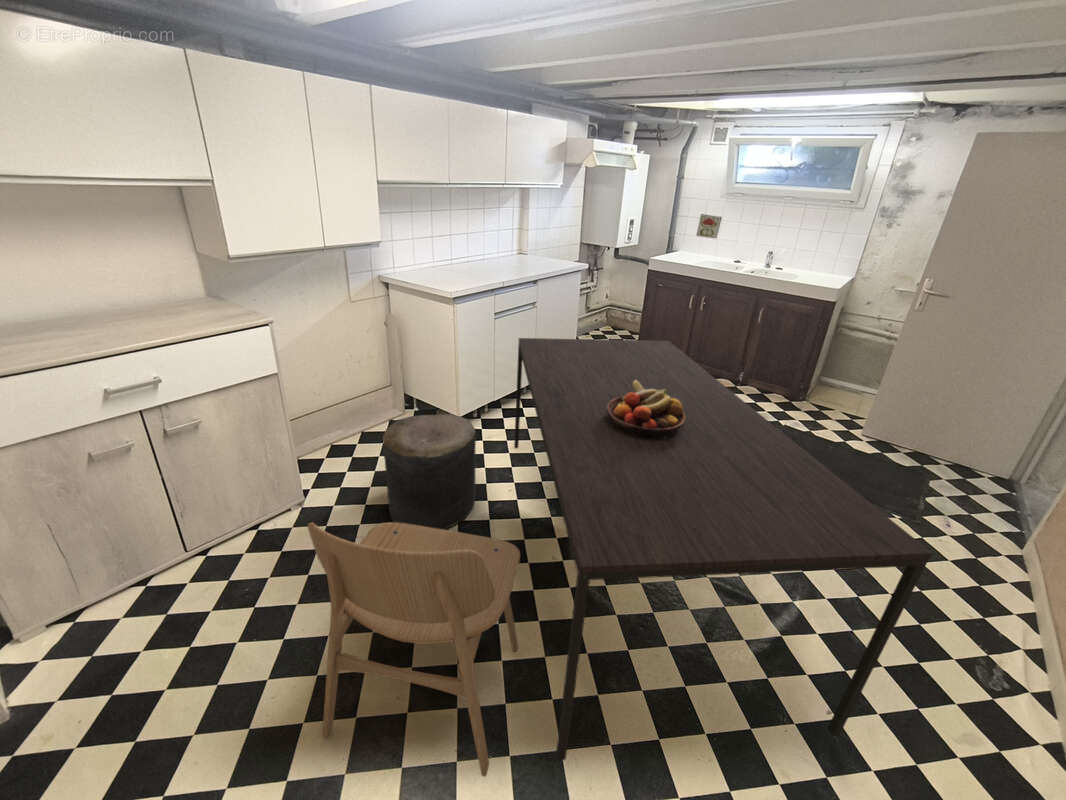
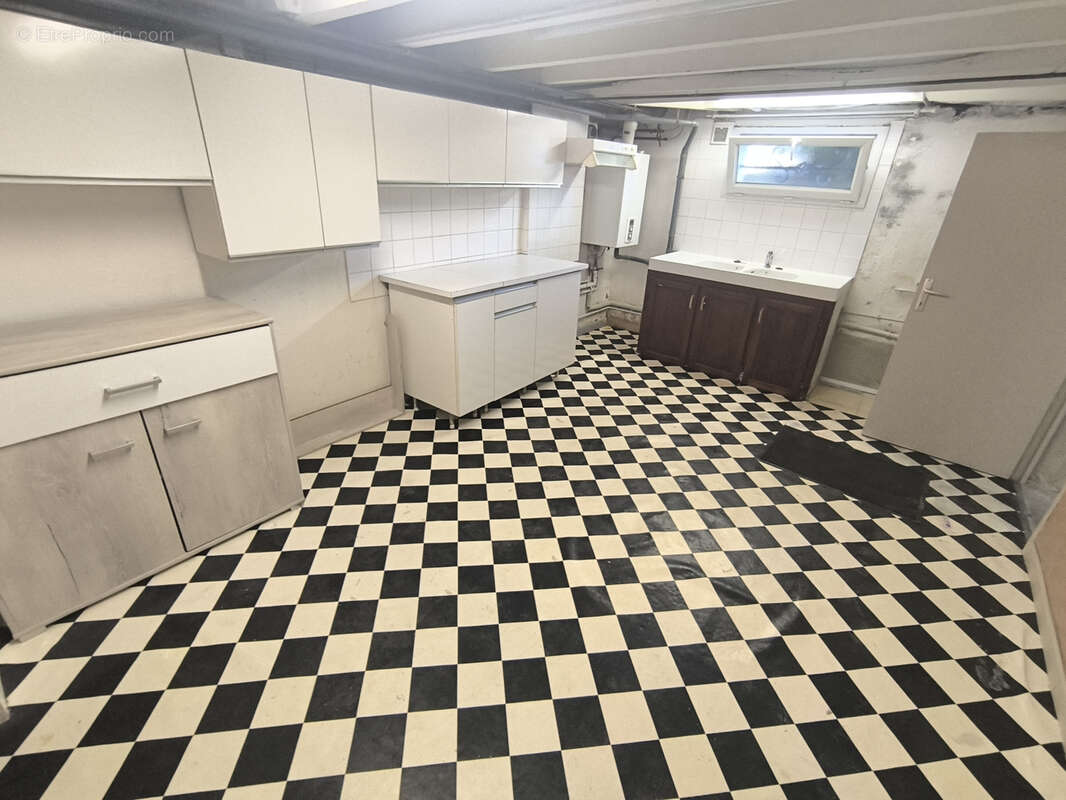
- fruit bowl (645, 407)
- stool (431, 469)
- dining table (632, 478)
- dining chair (425, 598)
- decorative tile (708, 226)
